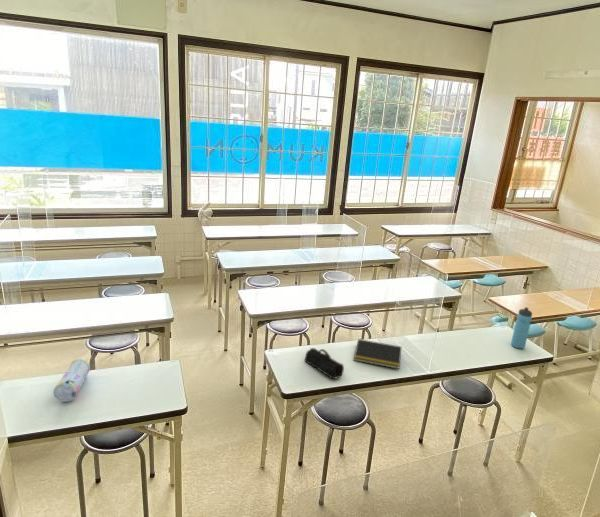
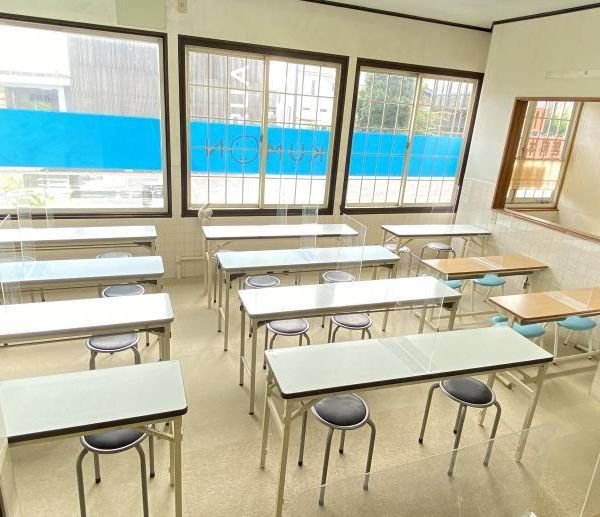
- water bottle (522, 327)
- pencil case (72, 379)
- pencil case (324, 359)
- notepad (378, 353)
